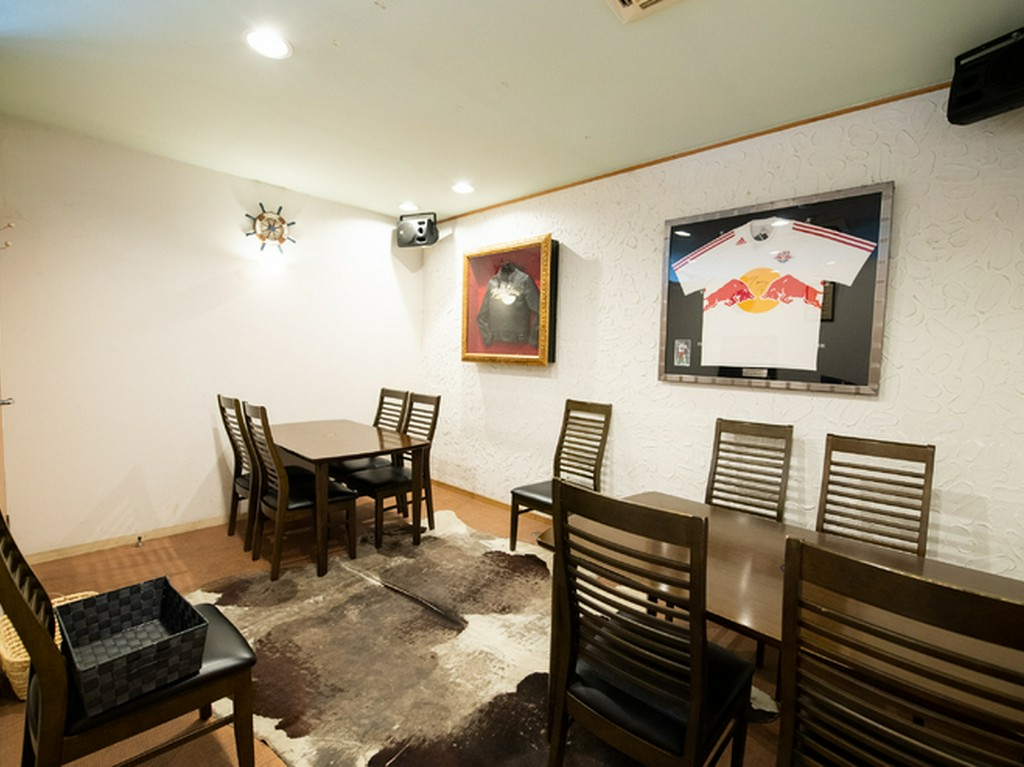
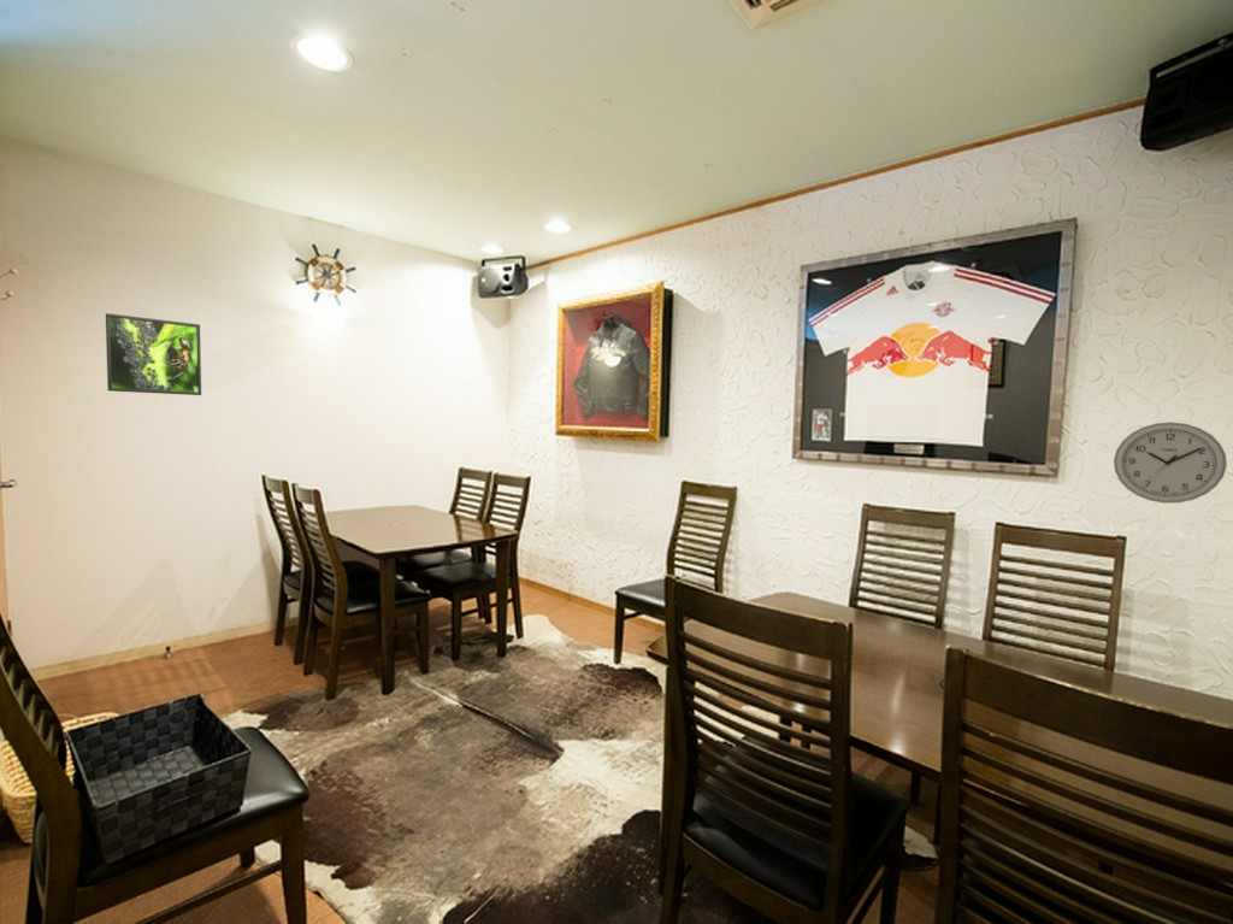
+ wall clock (1167, 463)
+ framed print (155, 355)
